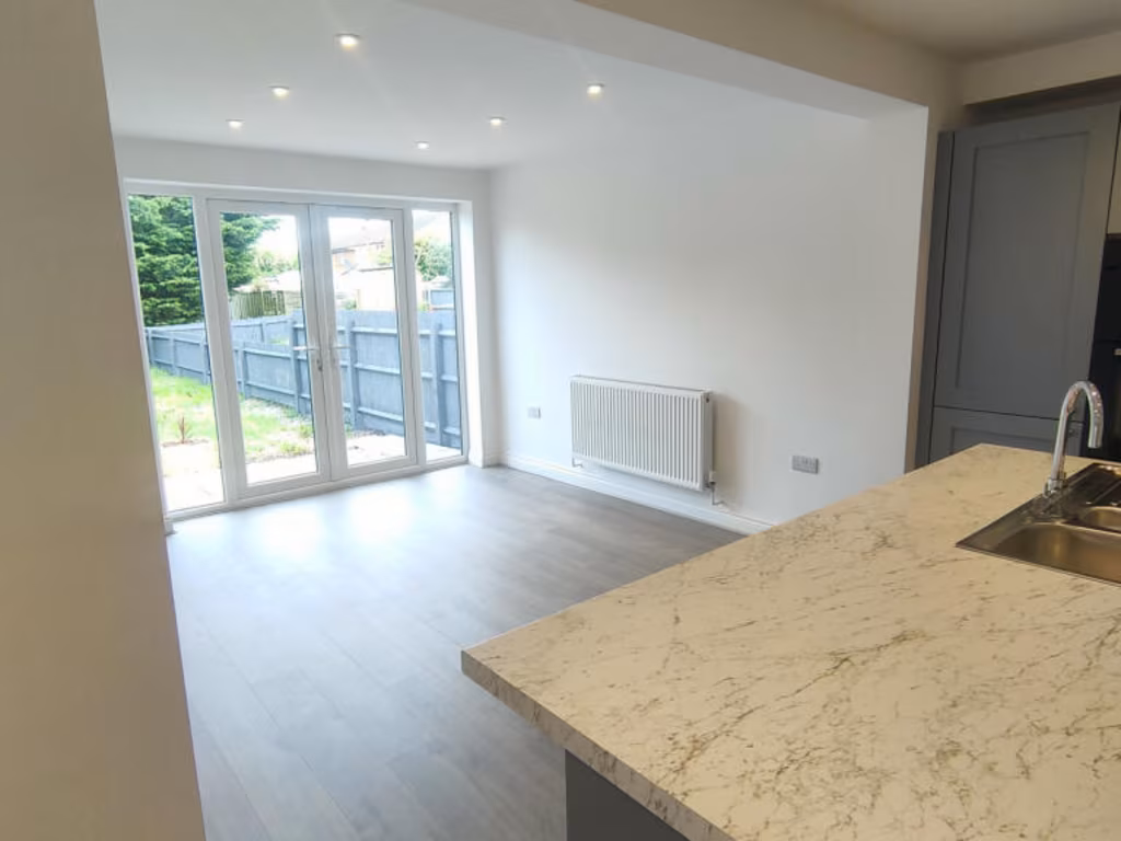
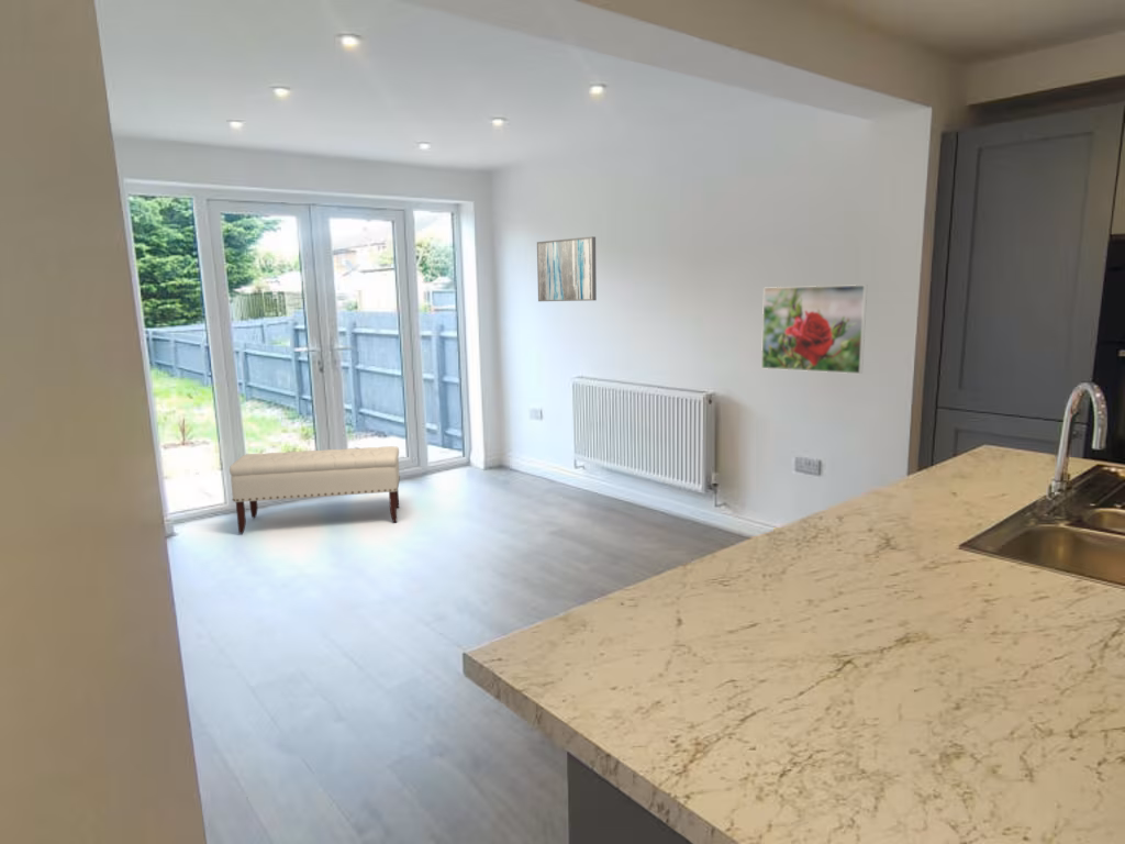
+ wall art (566, 270)
+ bench (321, 487)
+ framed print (811, 329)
